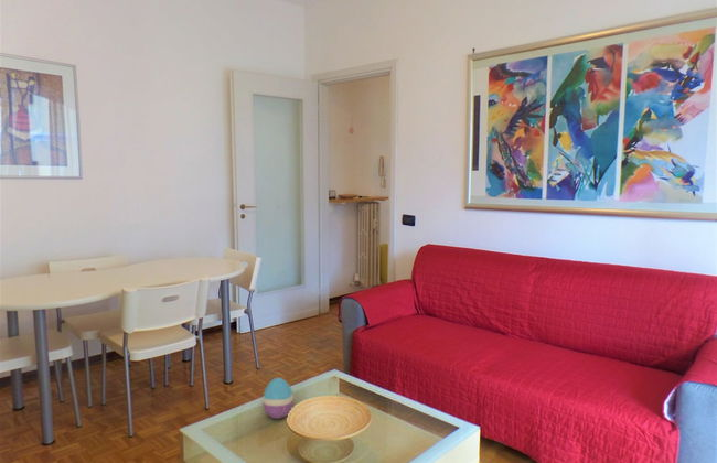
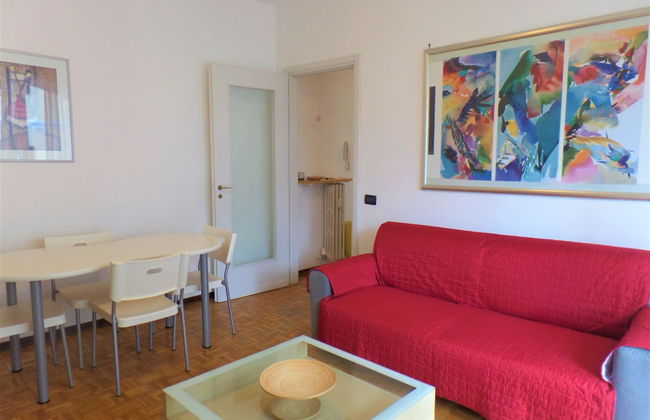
- decorative egg (278, 397)
